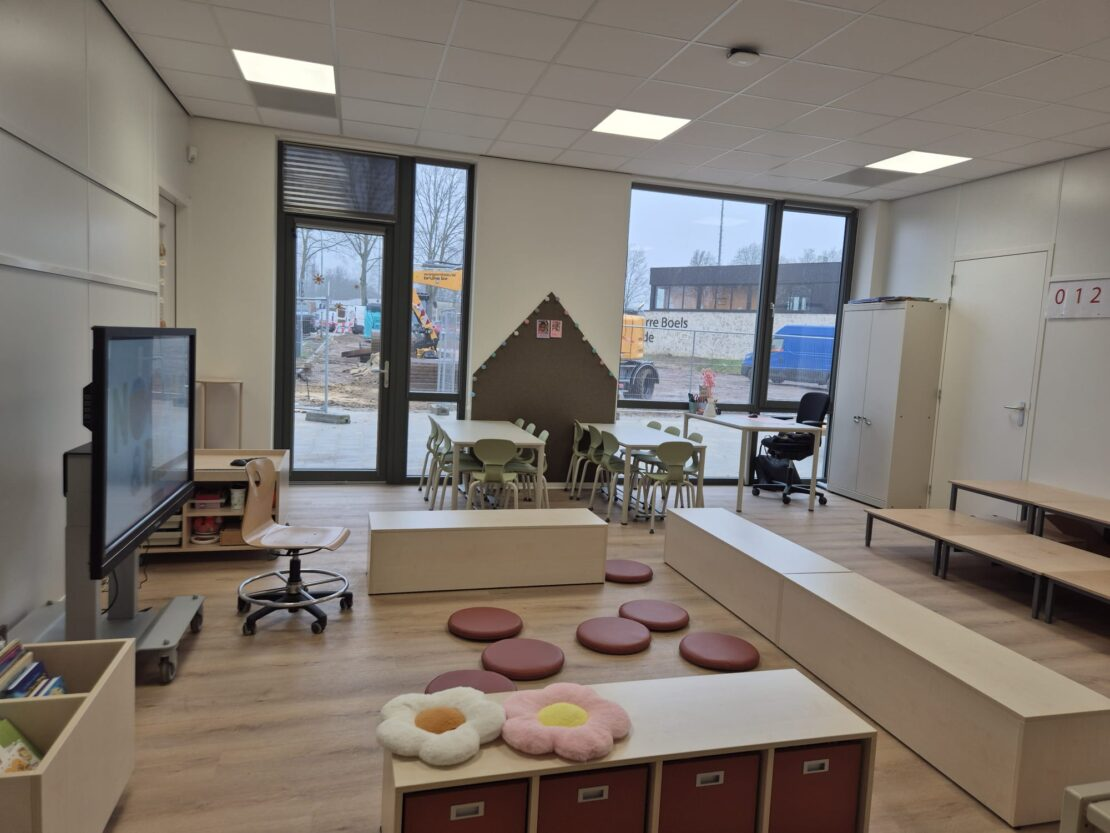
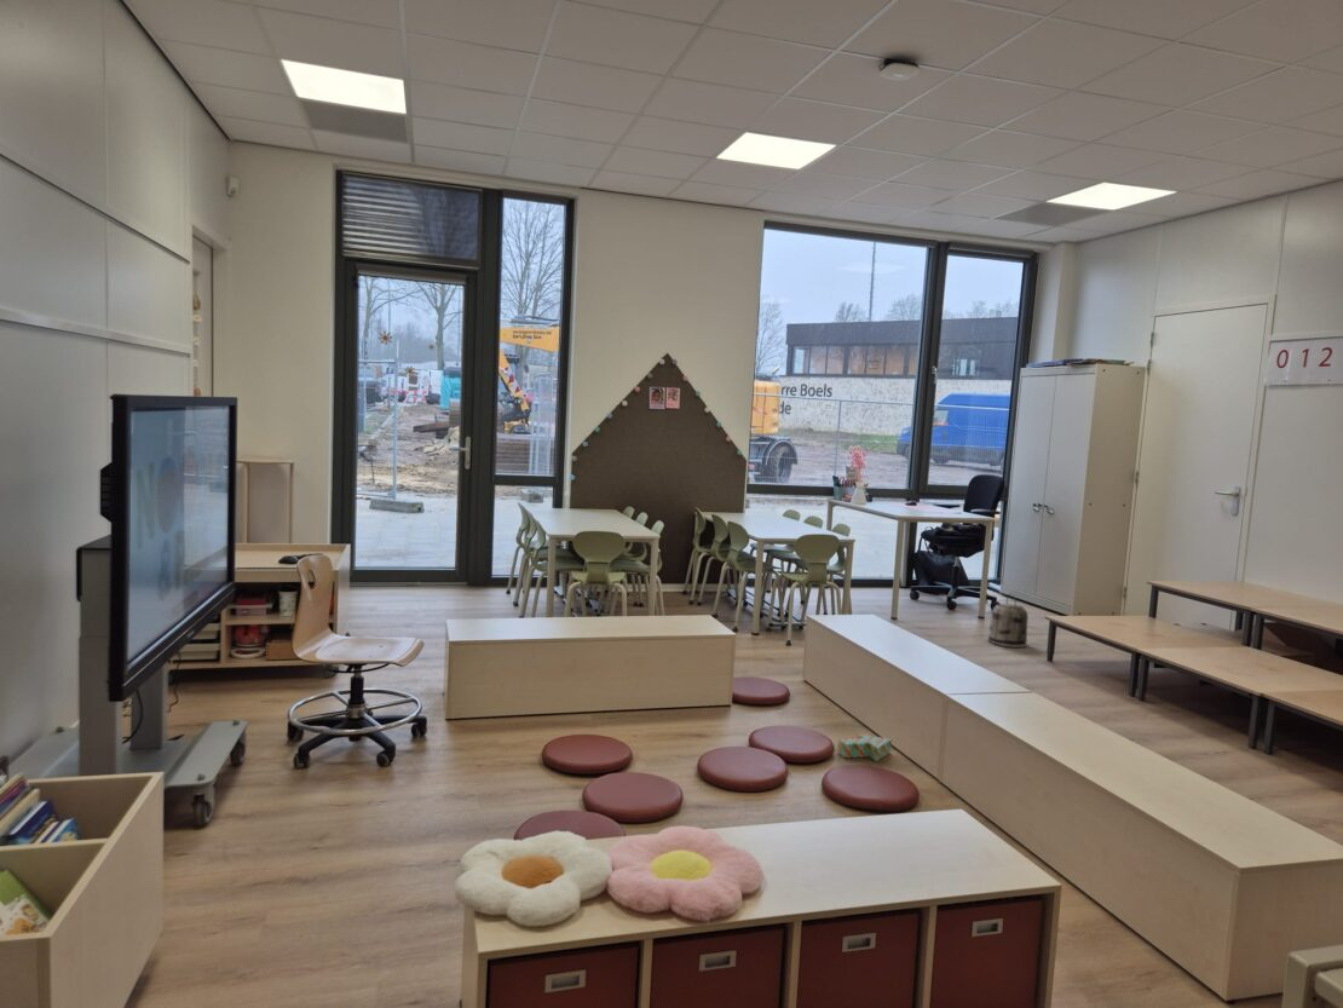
+ basket (1009, 618)
+ toy blocks (866, 747)
